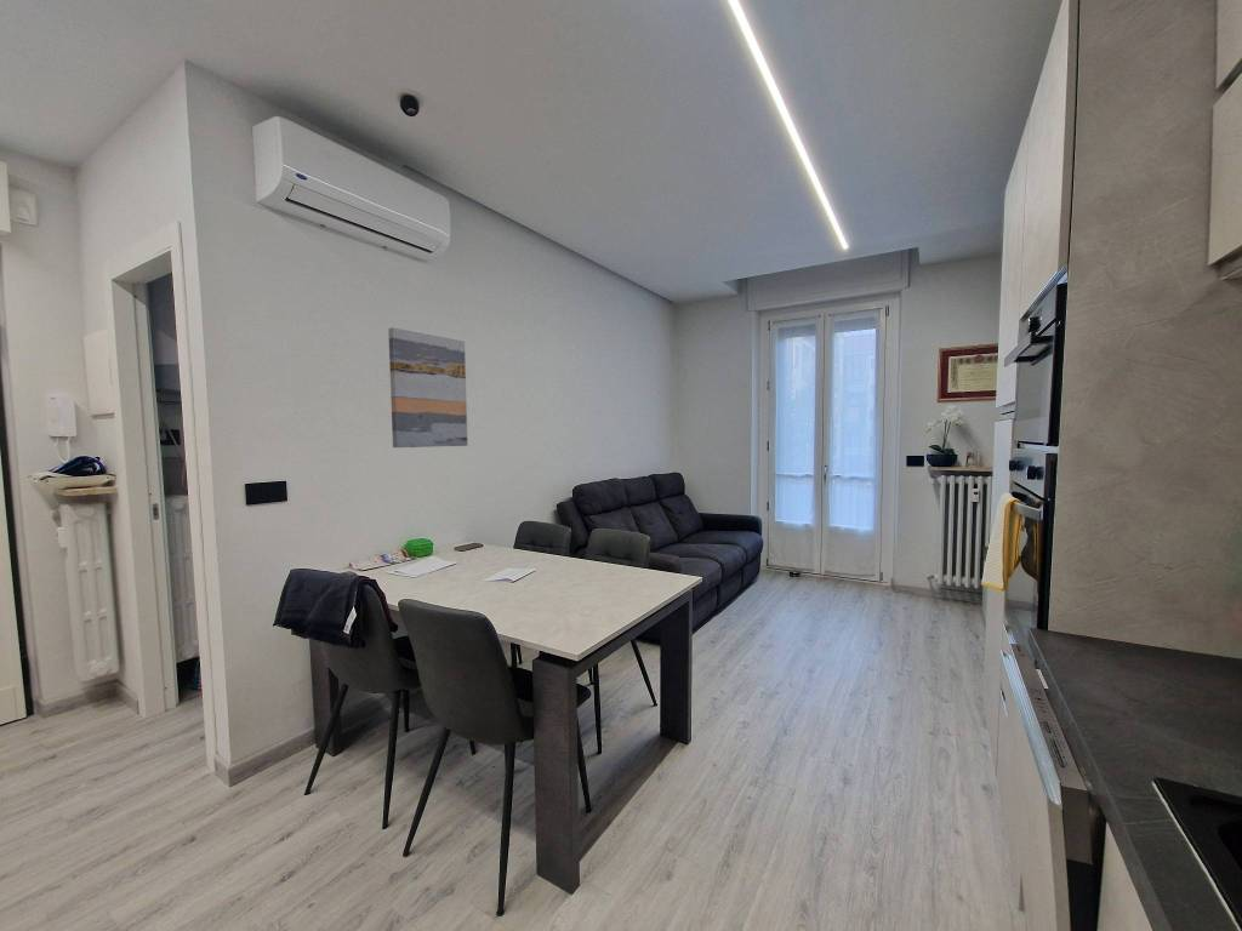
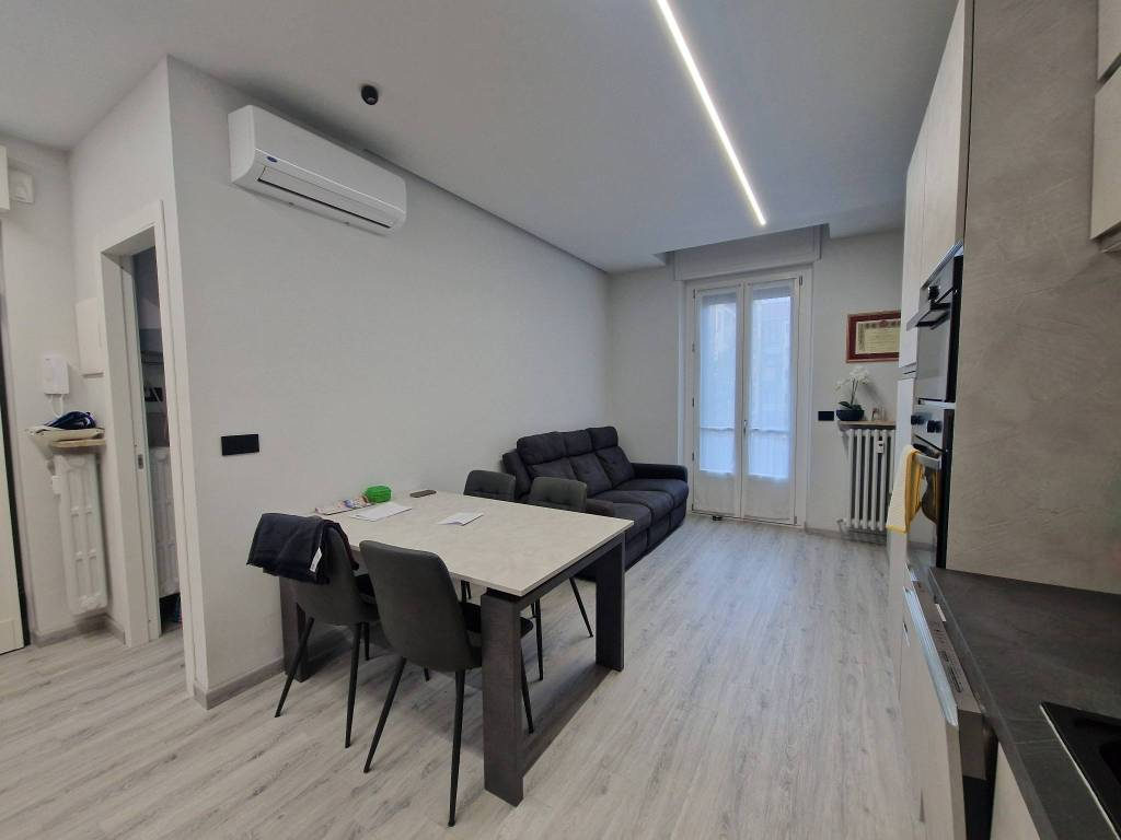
- wall art (431, 390)
